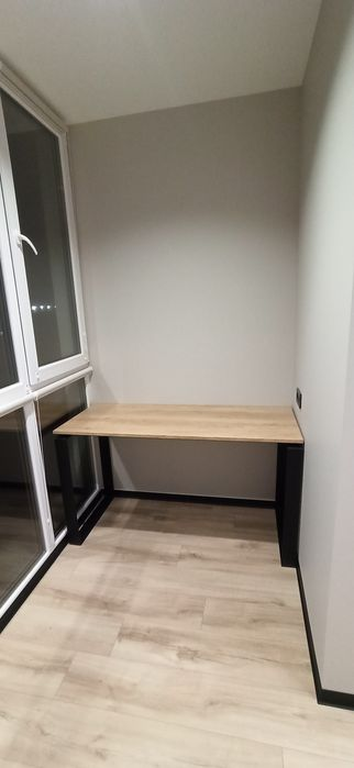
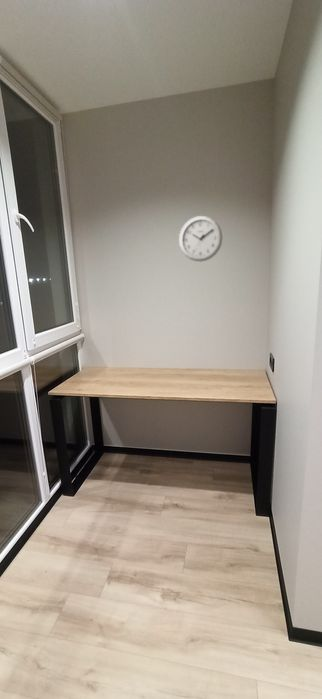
+ wall clock (200, 238)
